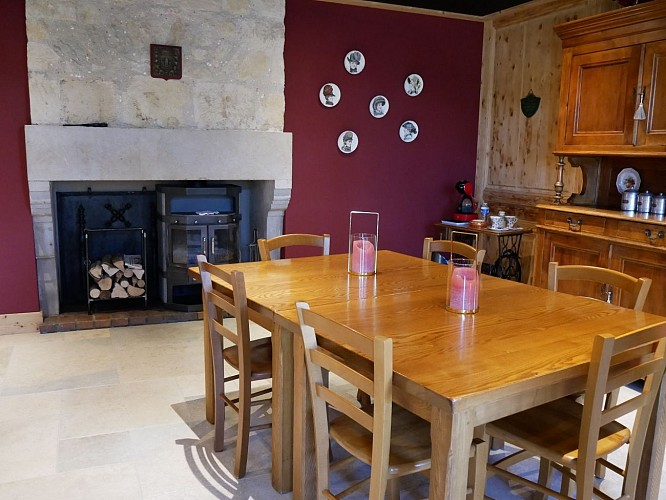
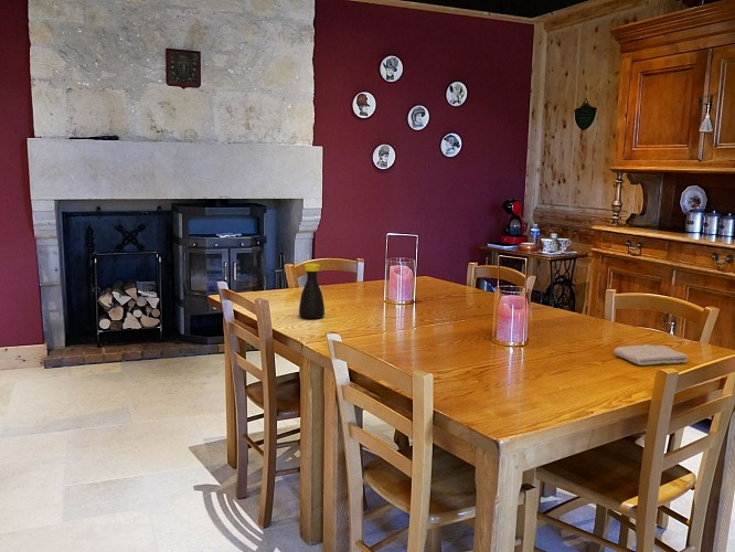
+ washcloth (650, 354)
+ bottle (311, 290)
